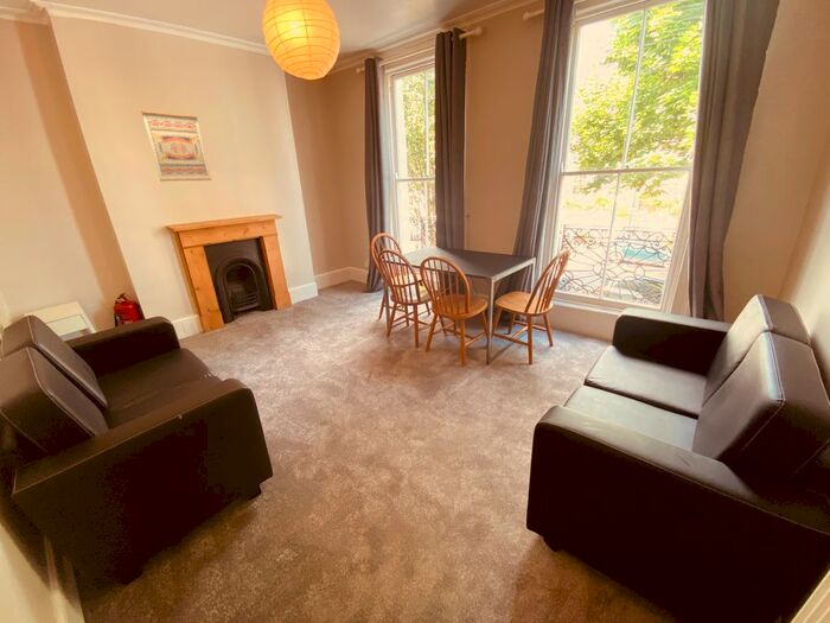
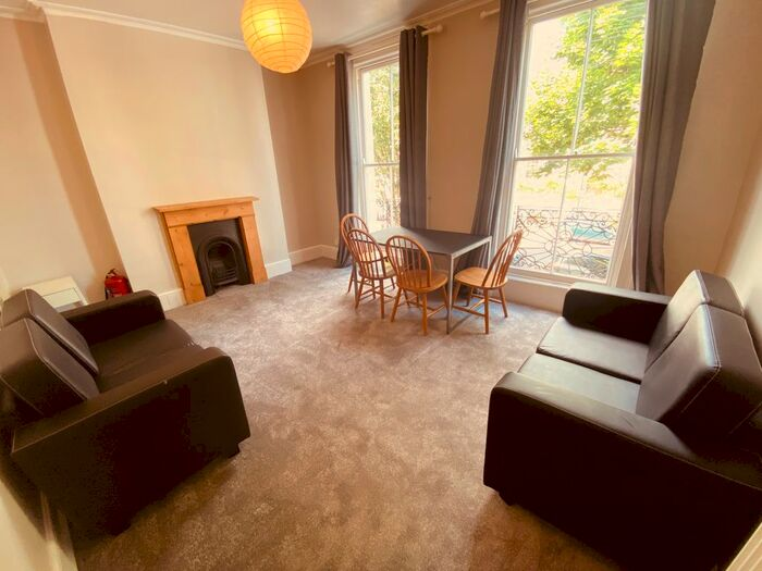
- wall art (178, 147)
